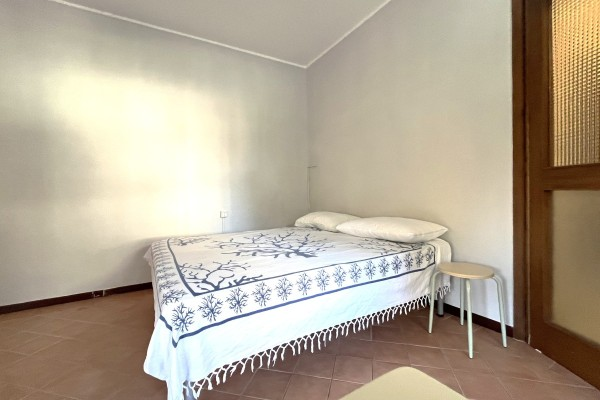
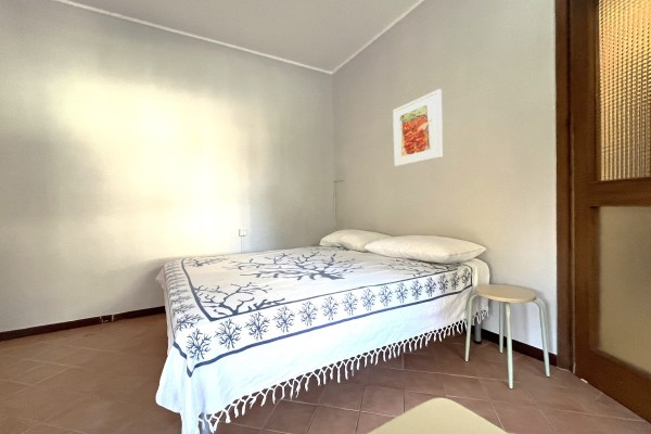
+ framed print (416, 131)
